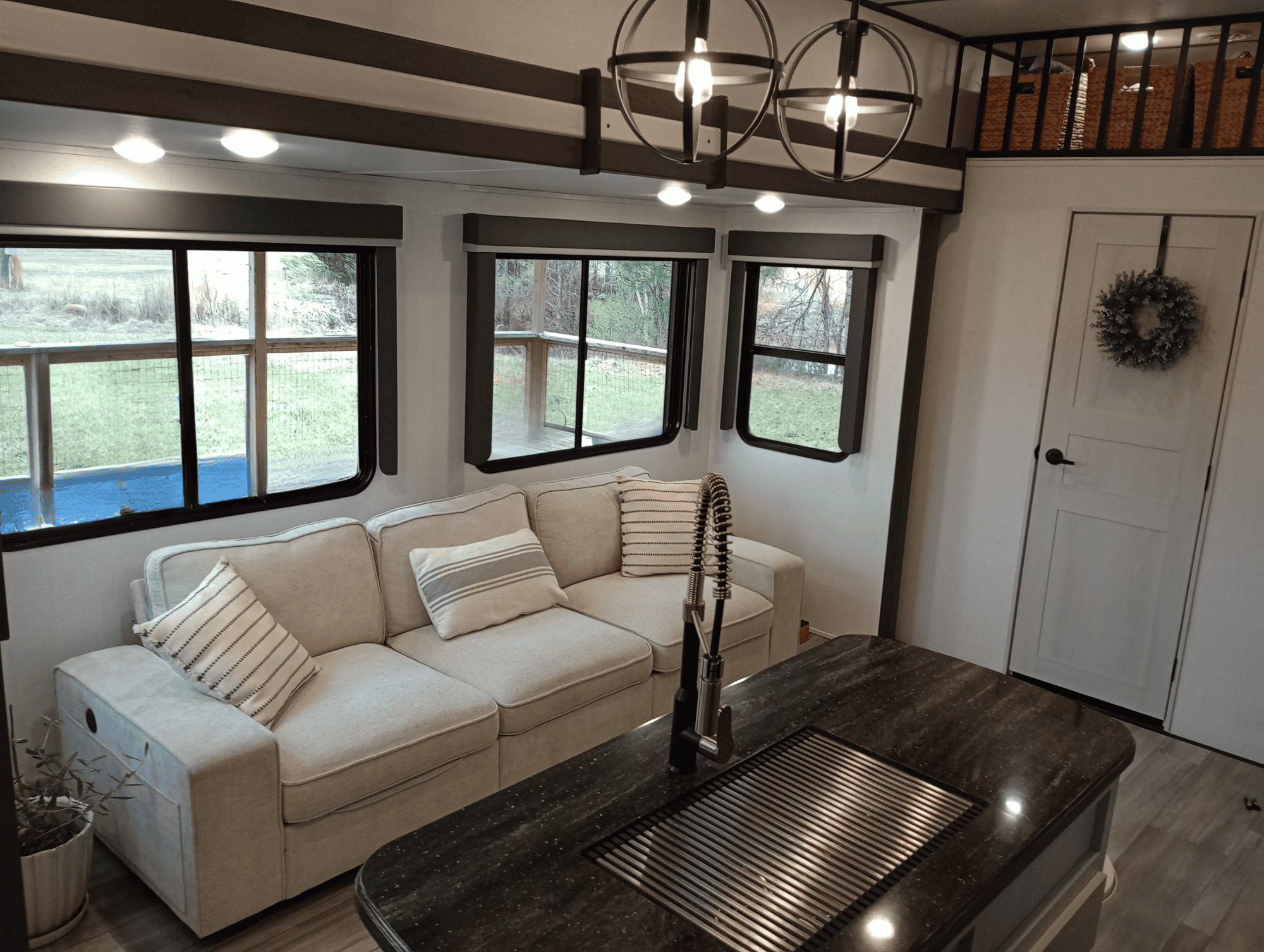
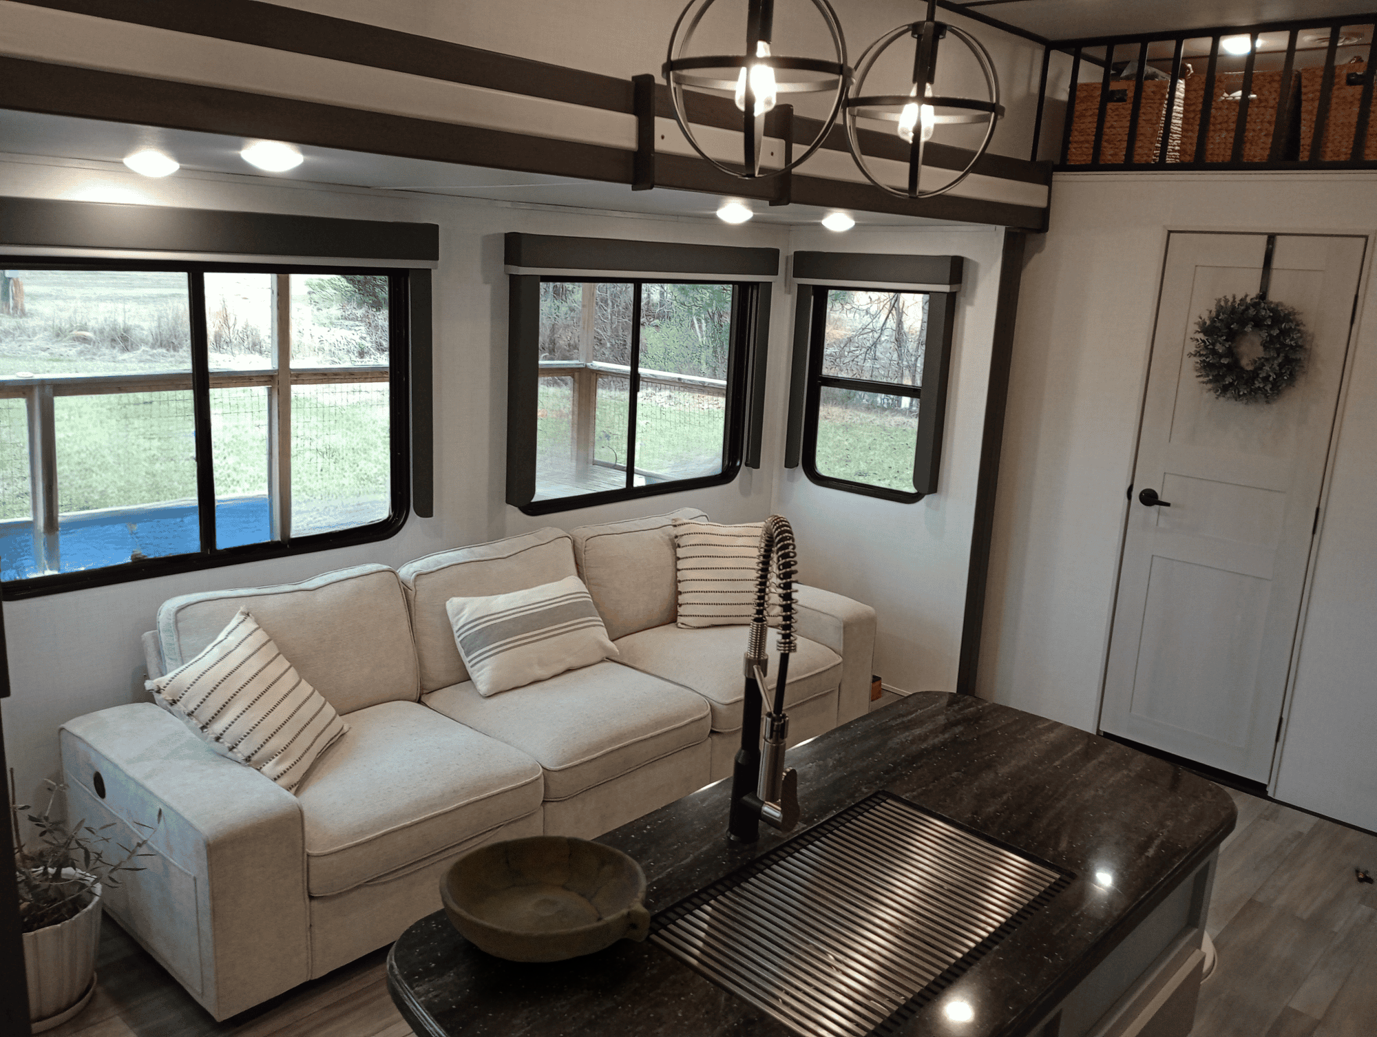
+ bowl (545, 901)
